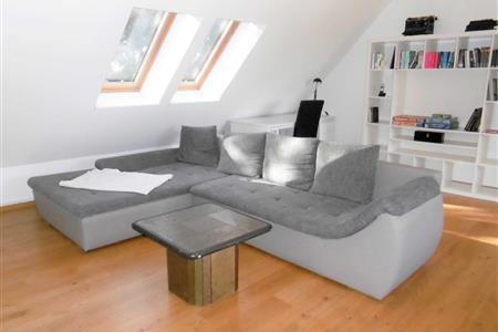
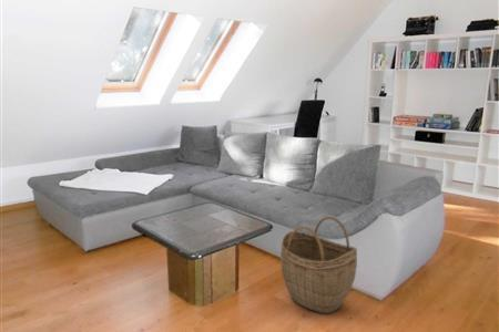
+ woven basket (317, 261)
